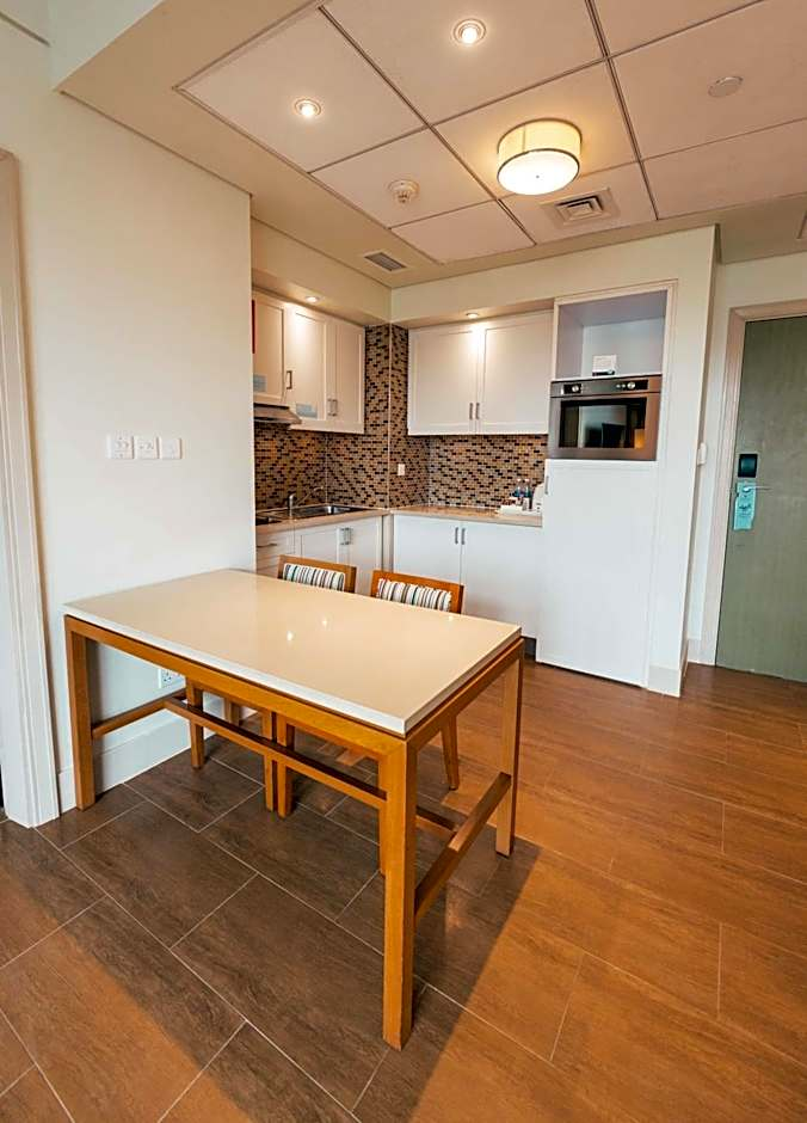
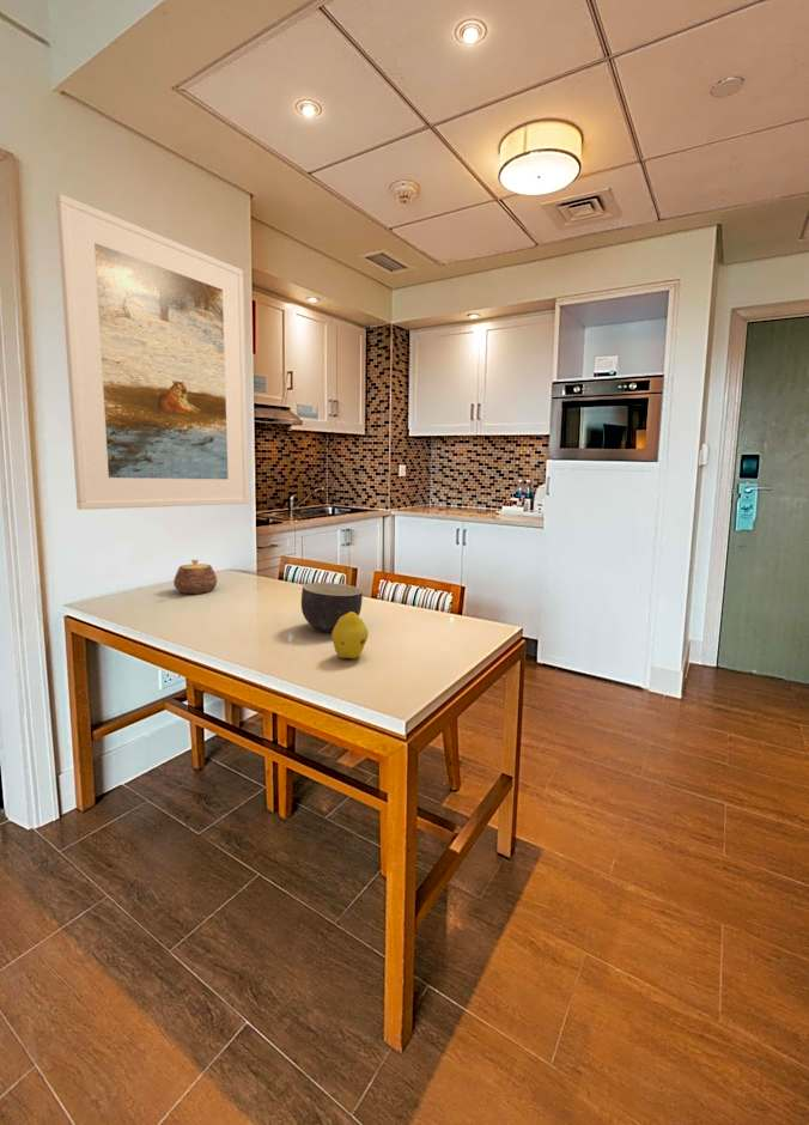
+ fruit (349, 633)
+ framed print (169, 376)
+ bowl (331, 607)
+ teapot (194, 576)
